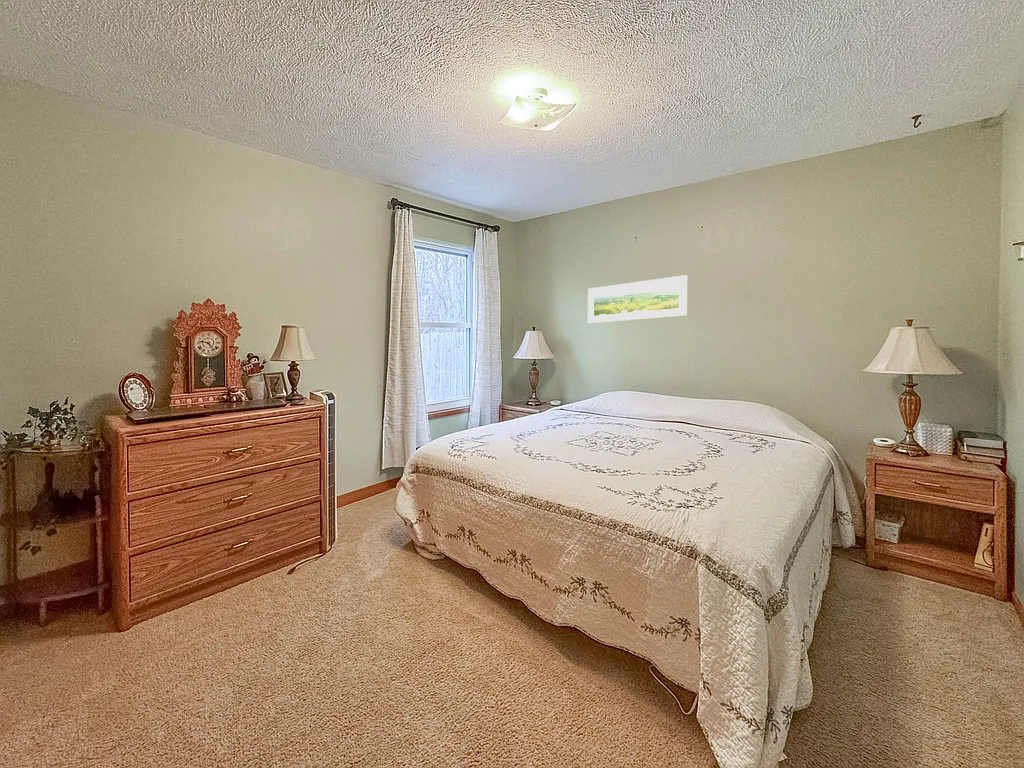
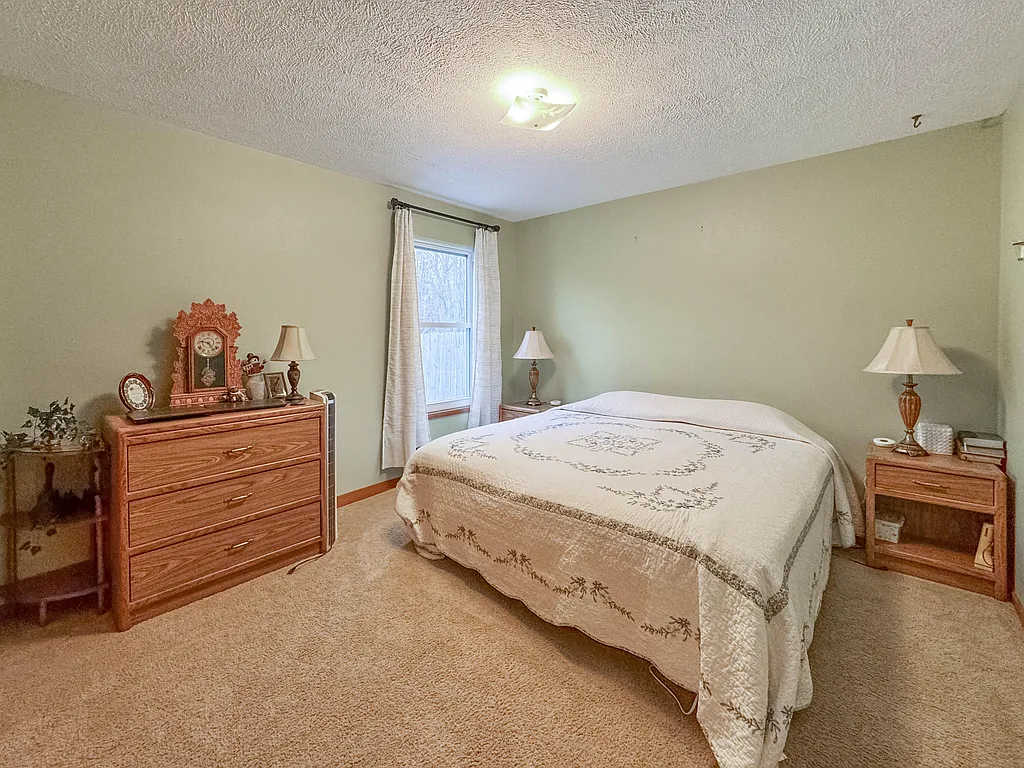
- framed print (633, 300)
